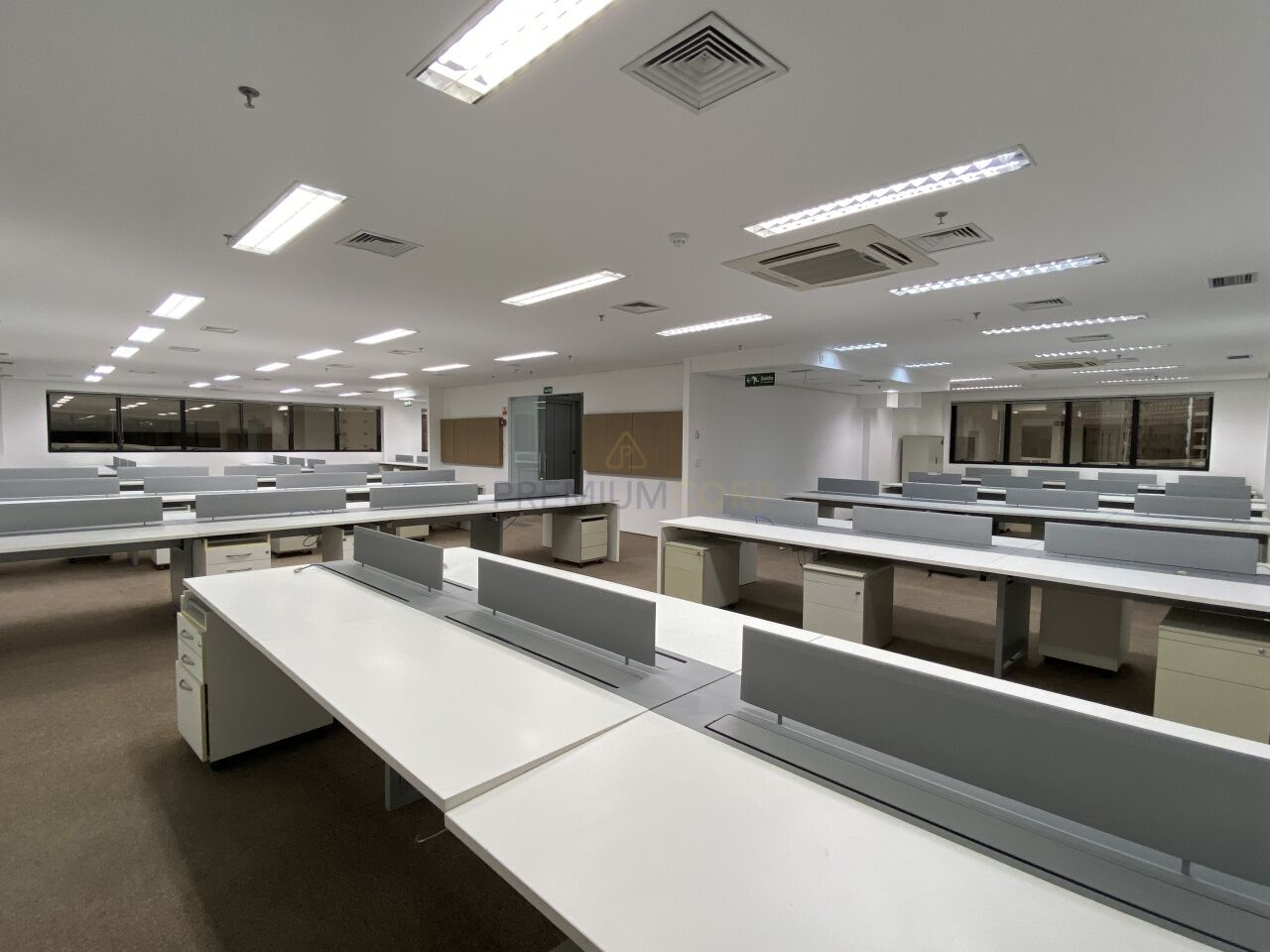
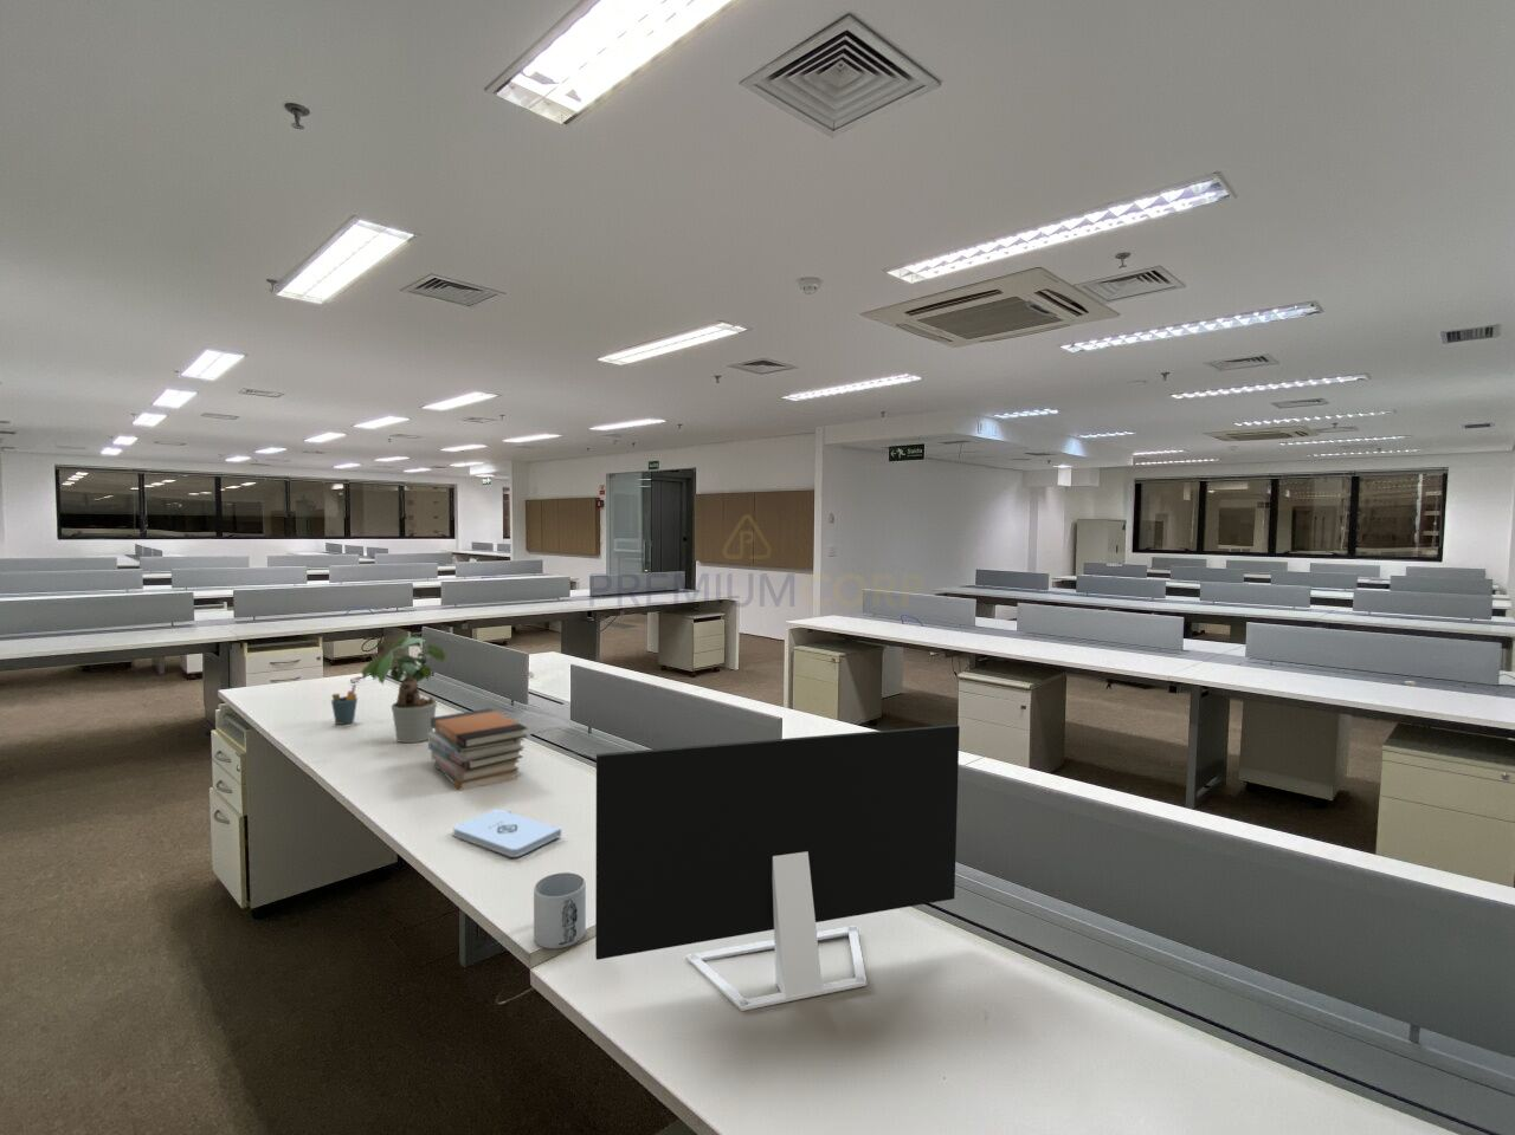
+ book stack (476, 746)
+ mug (555, 906)
+ monitor (791, 855)
+ potted plant (407, 686)
+ pen holder (345, 703)
+ notepad (506, 831)
